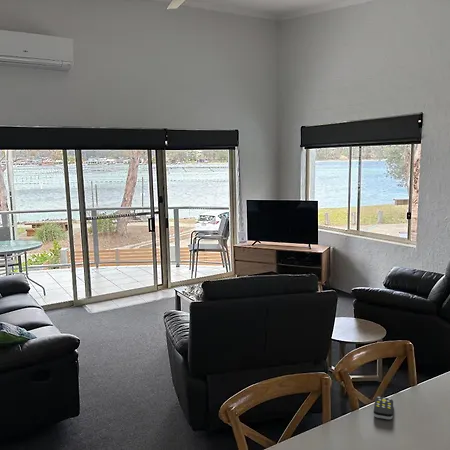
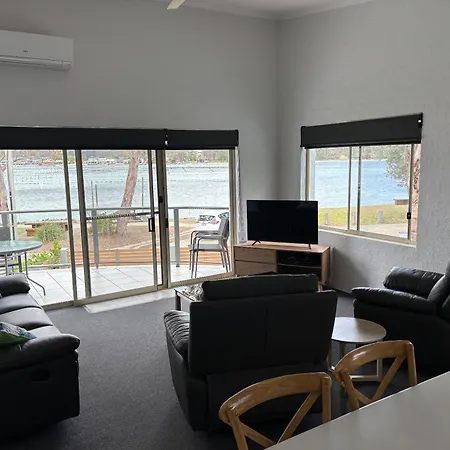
- remote control (383, 407)
